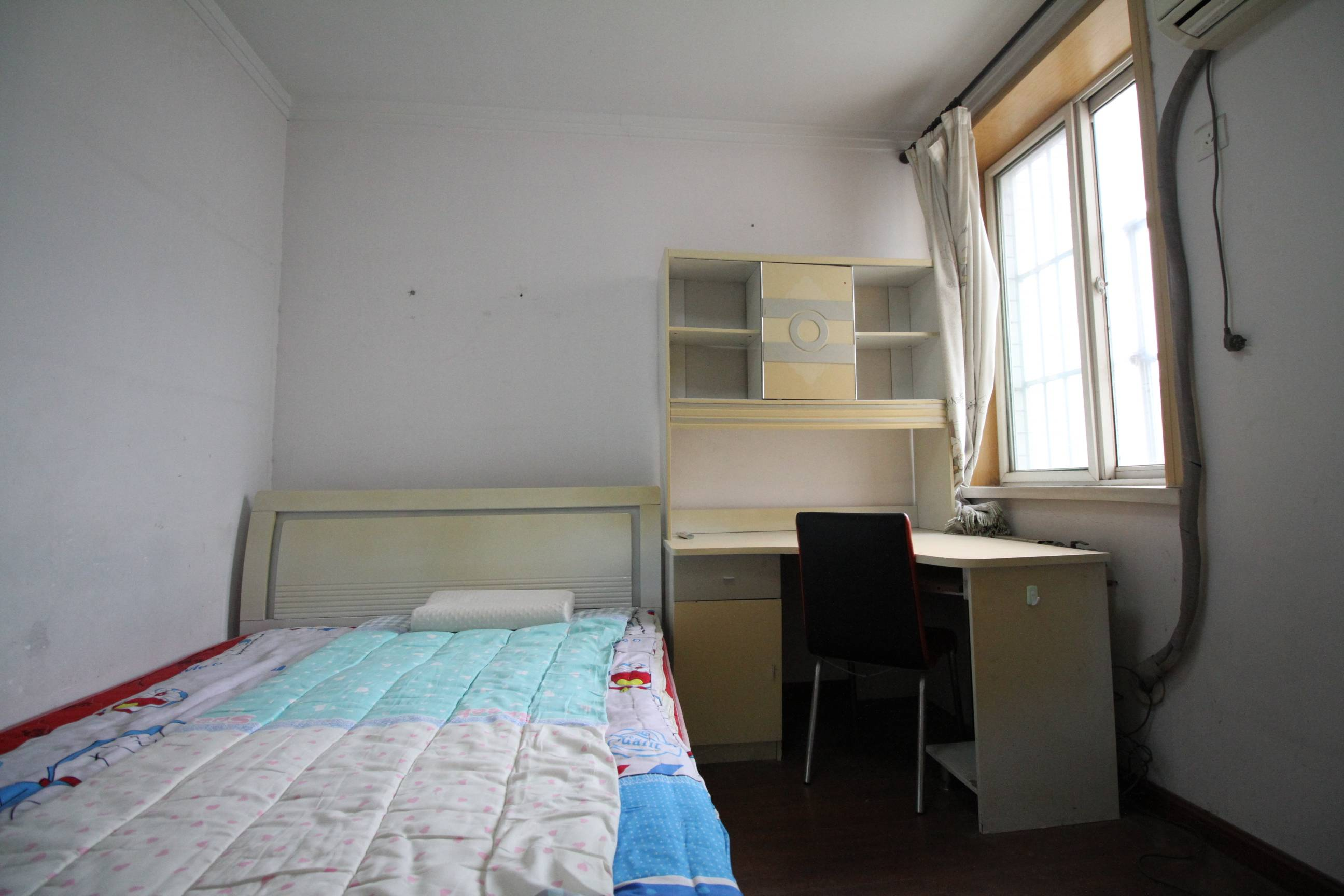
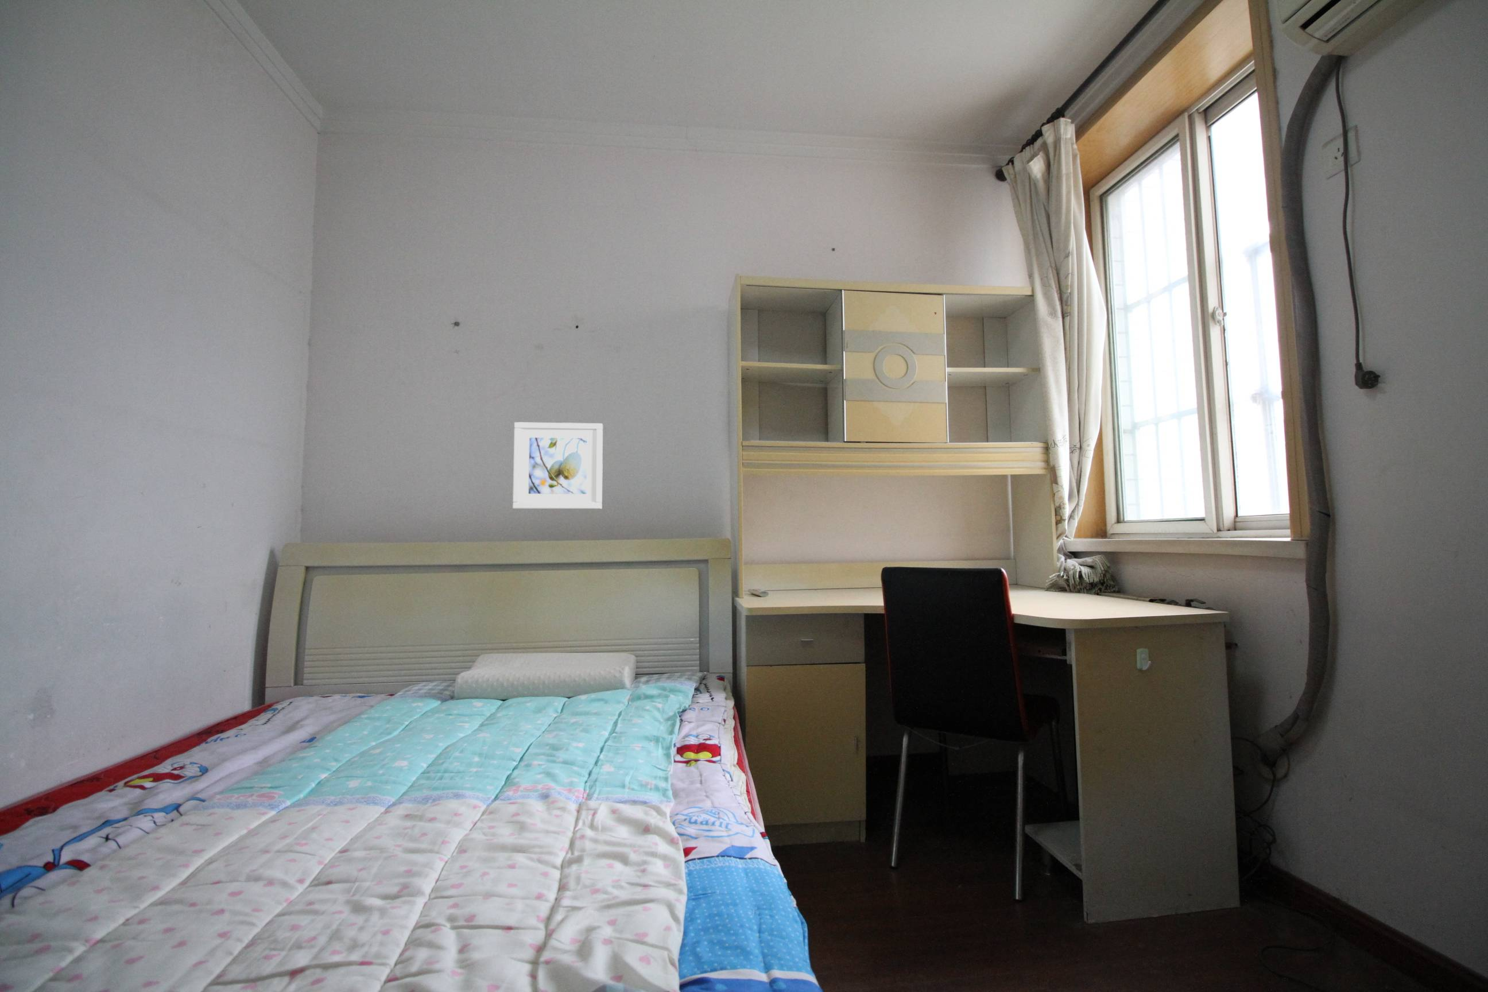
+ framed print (558, 466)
